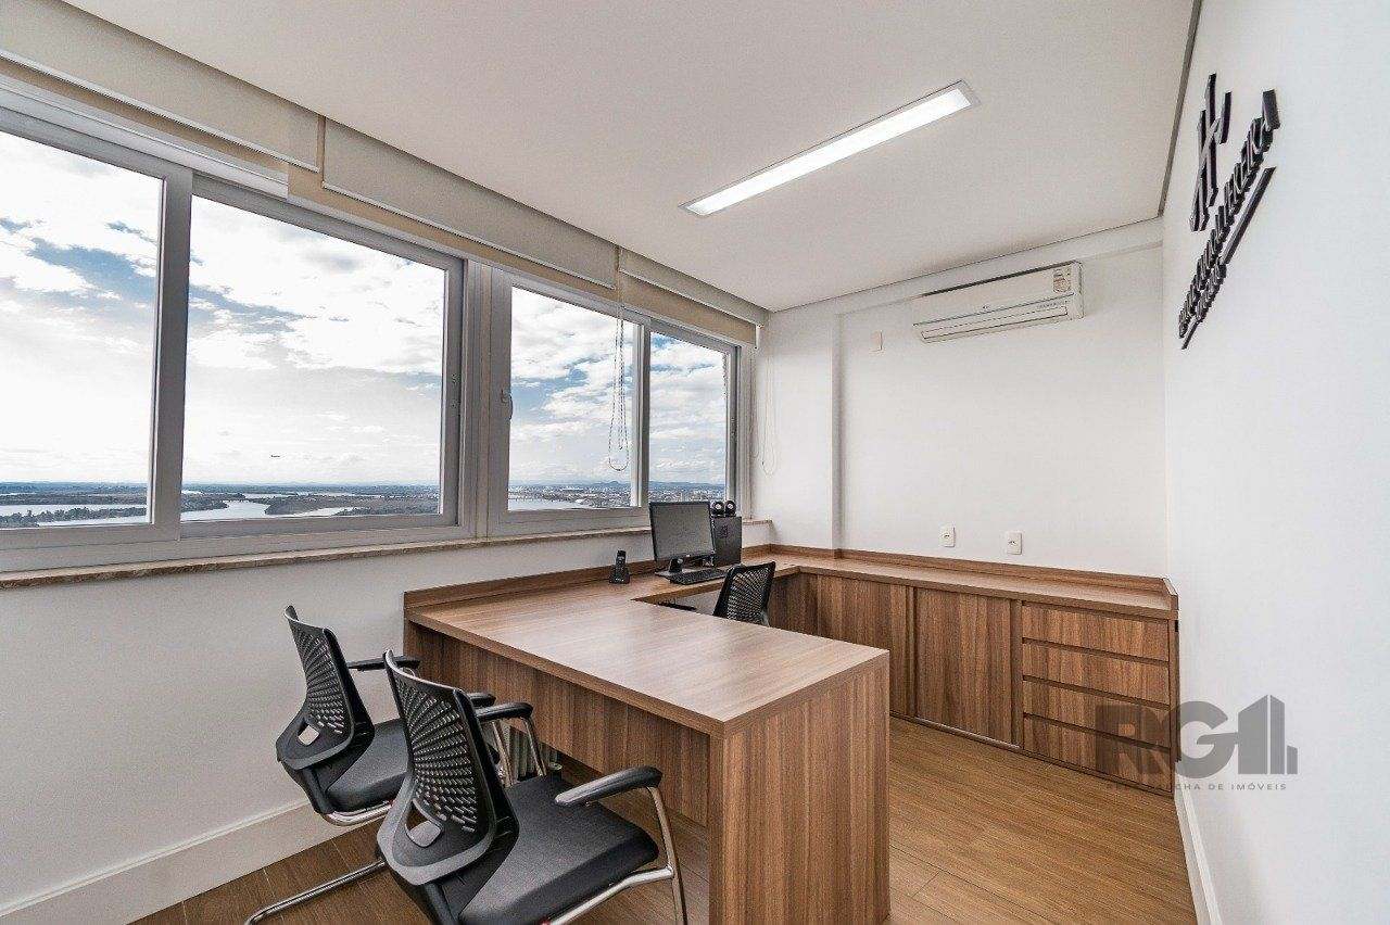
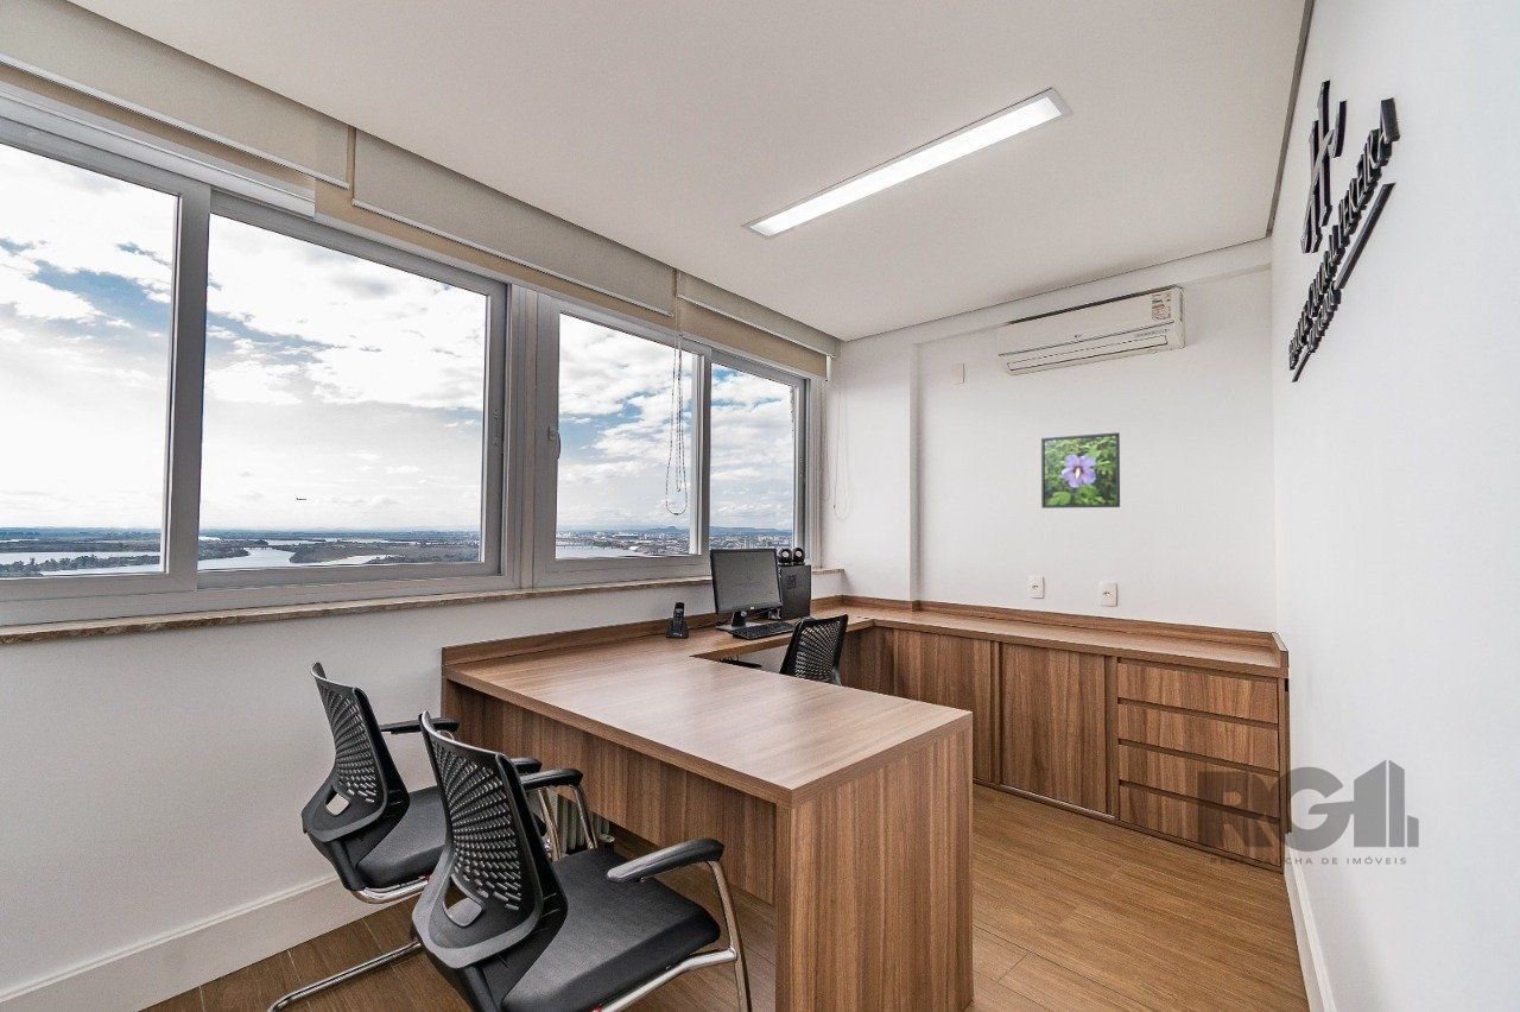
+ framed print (1078, 472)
